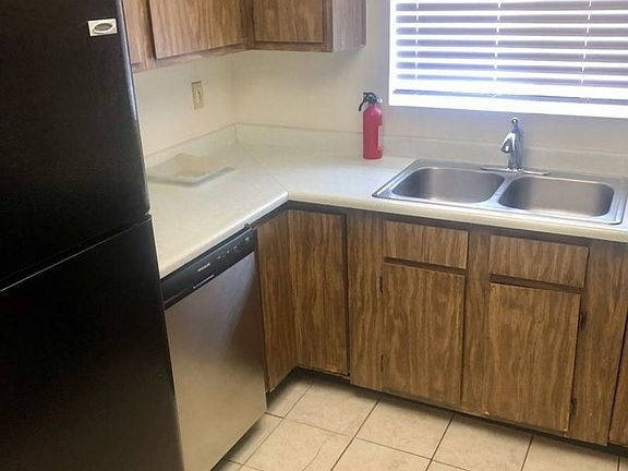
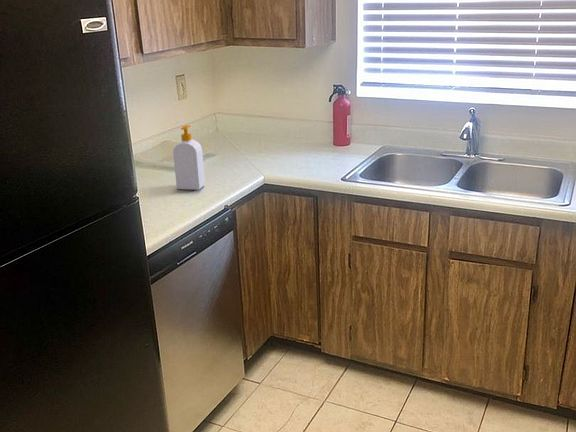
+ soap bottle (188, 156)
